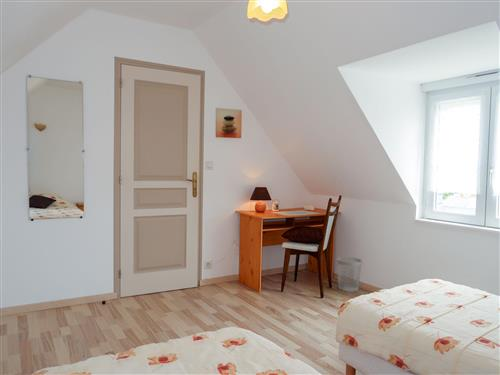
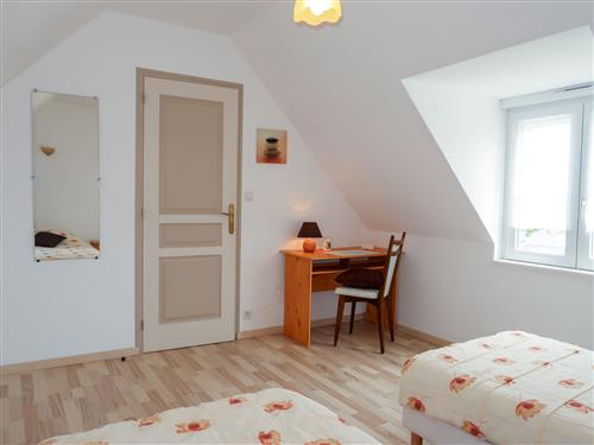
- wastebasket (348, 274)
